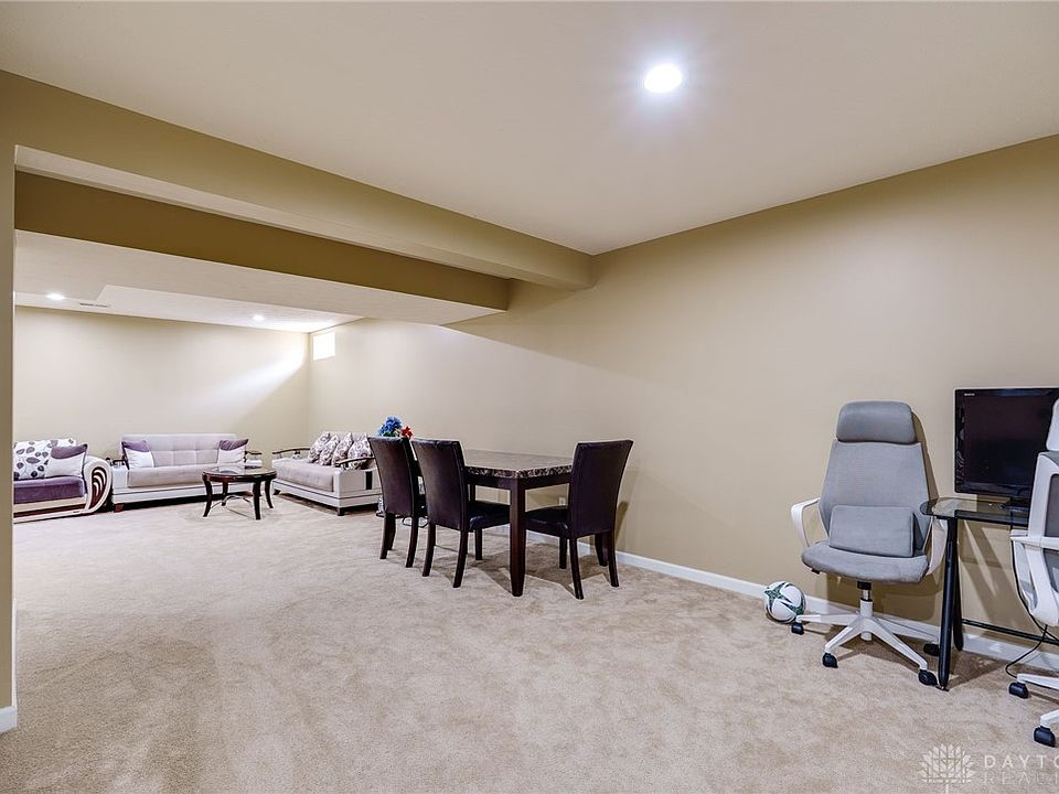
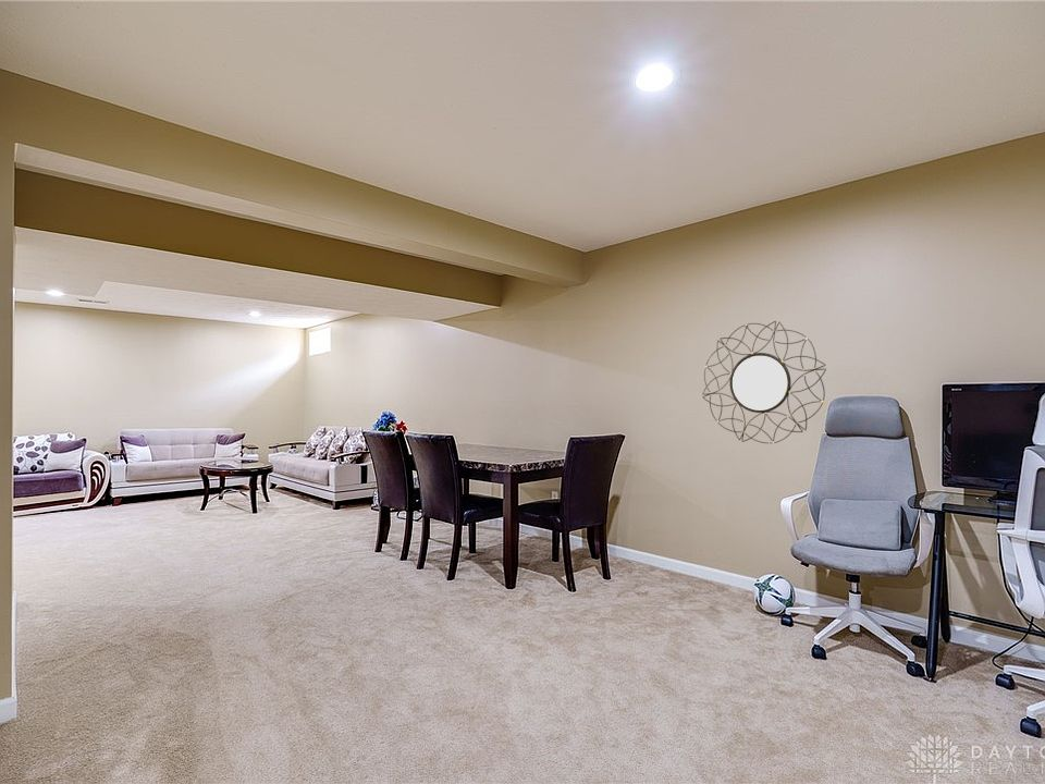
+ home mirror (759, 382)
